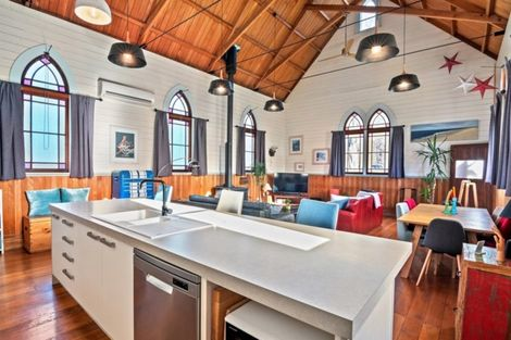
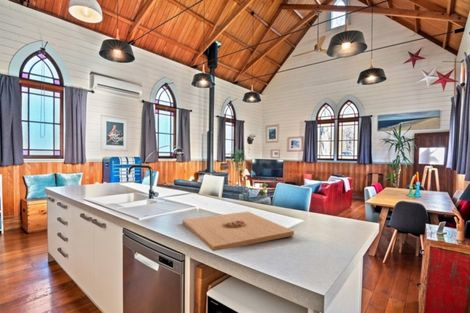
+ platter (234, 225)
